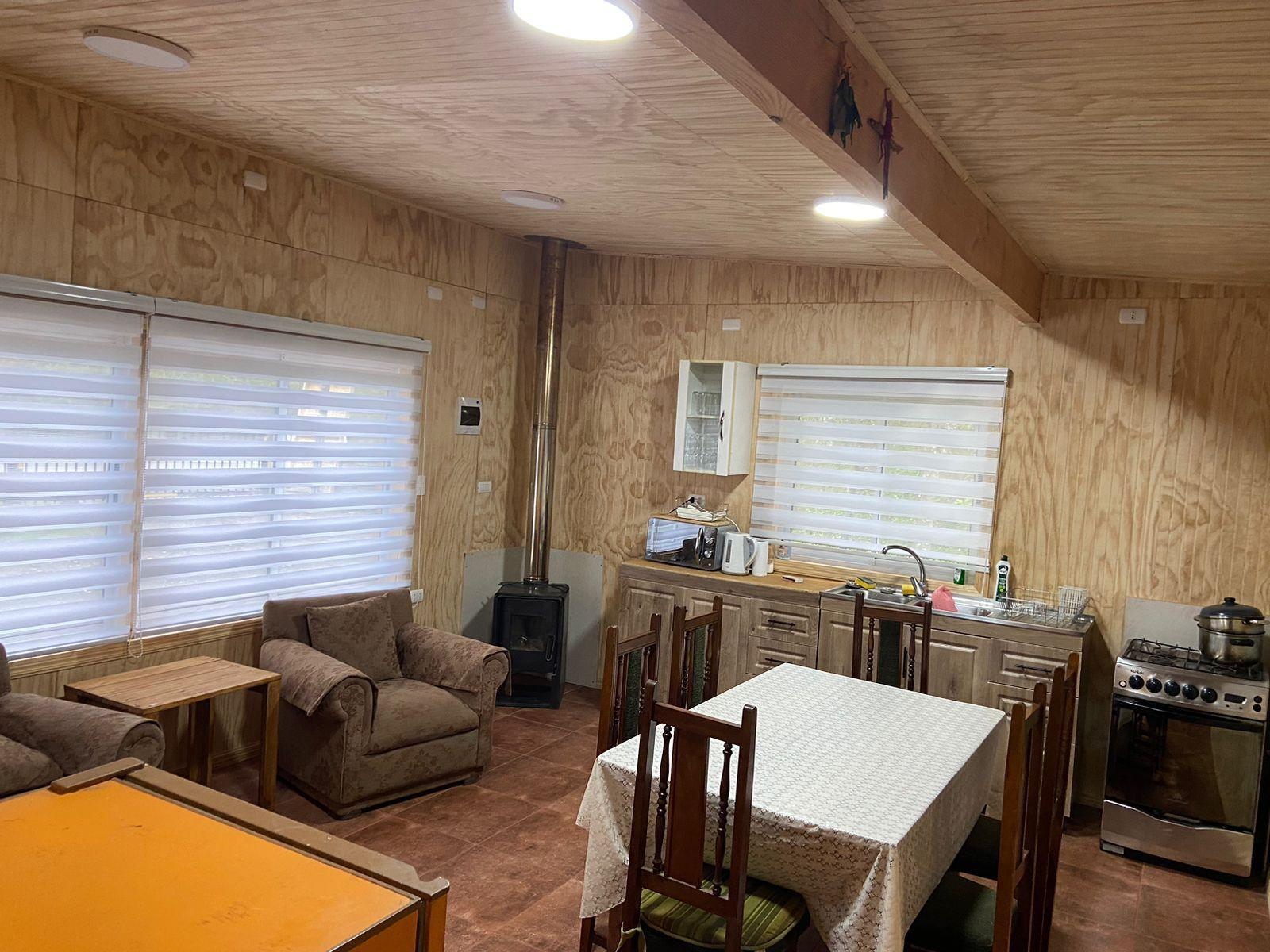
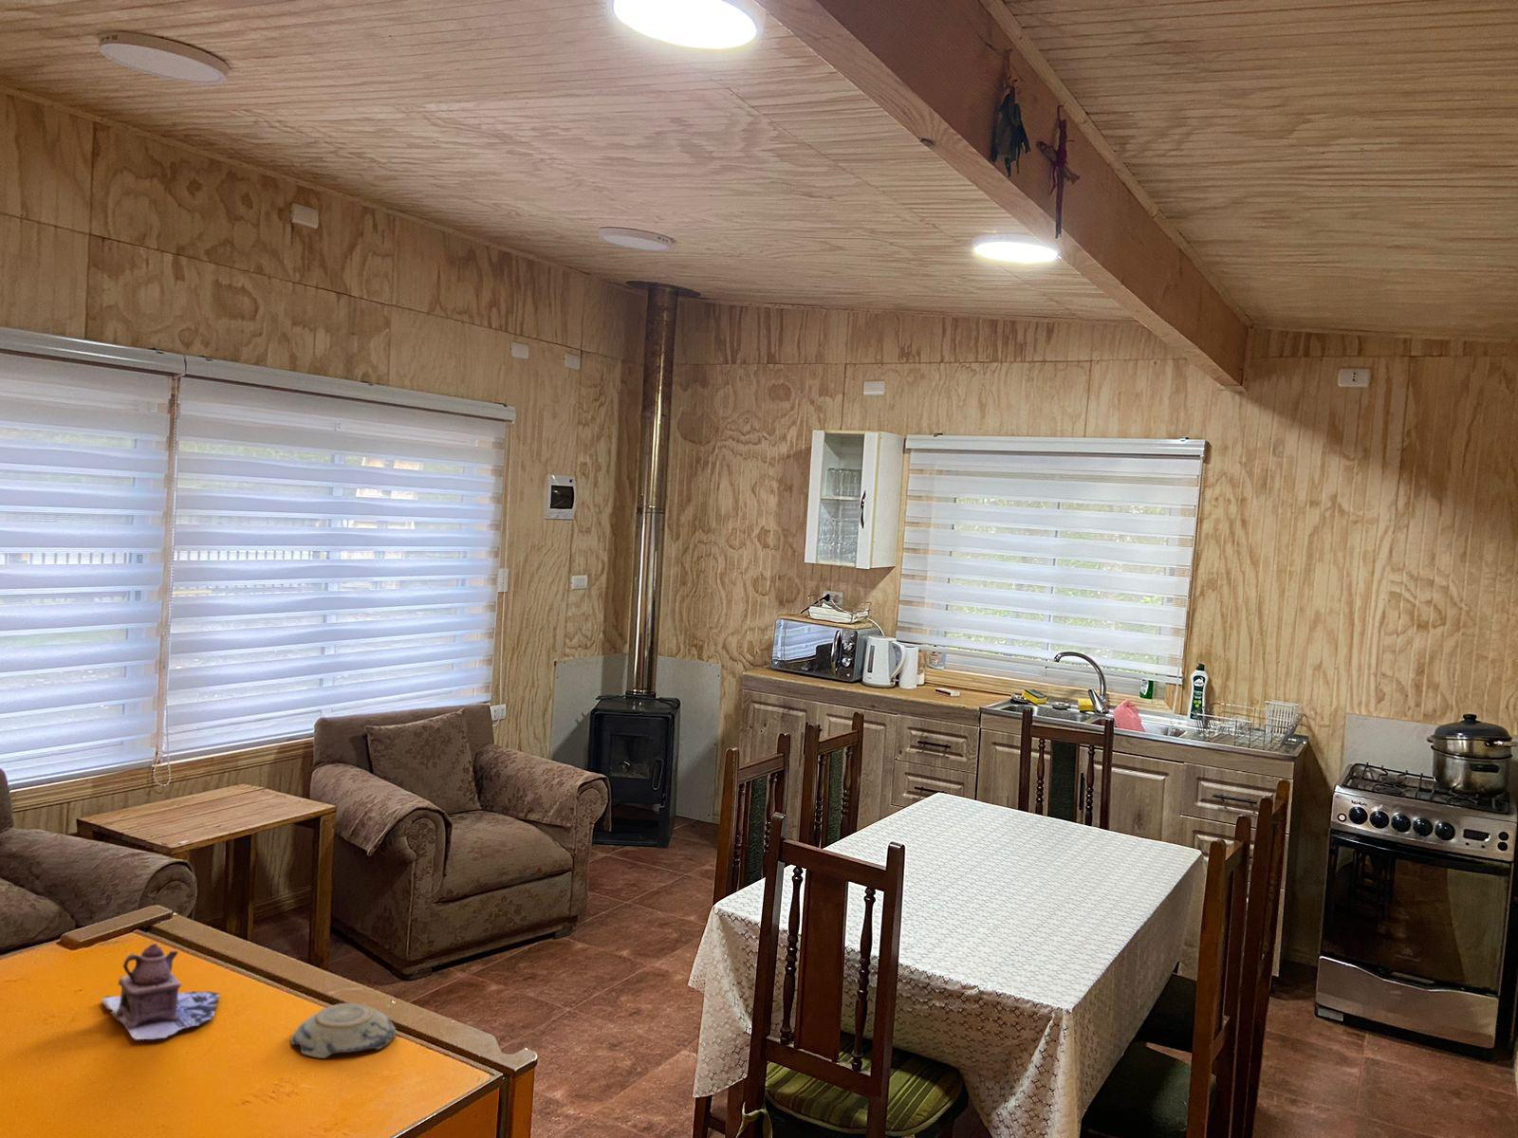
+ teapot (155, 981)
+ decorative bowl (344, 1026)
